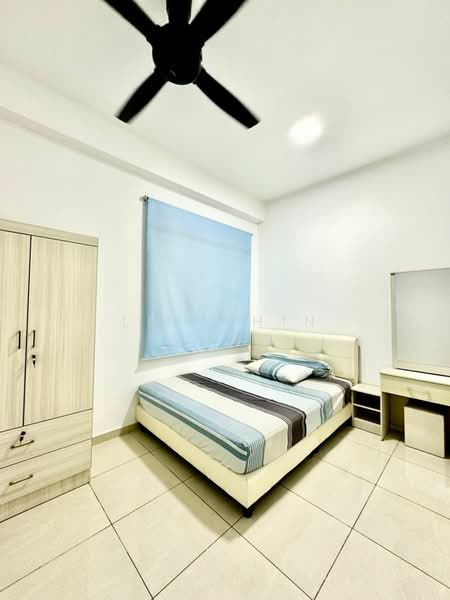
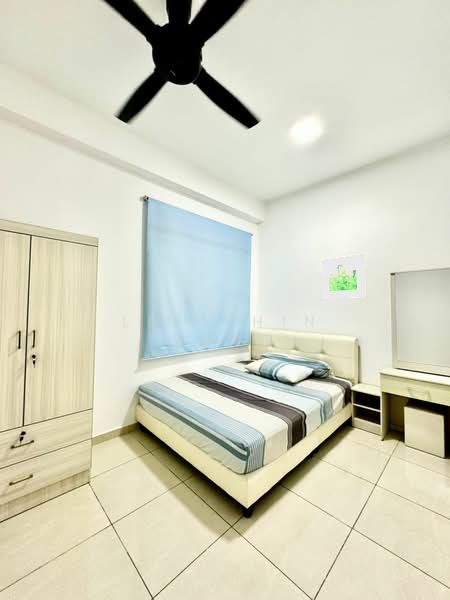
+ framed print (342, 277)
